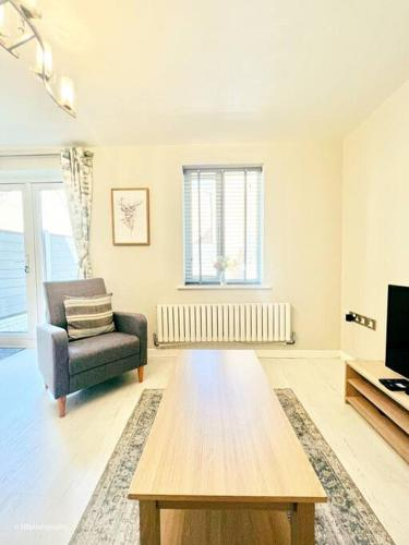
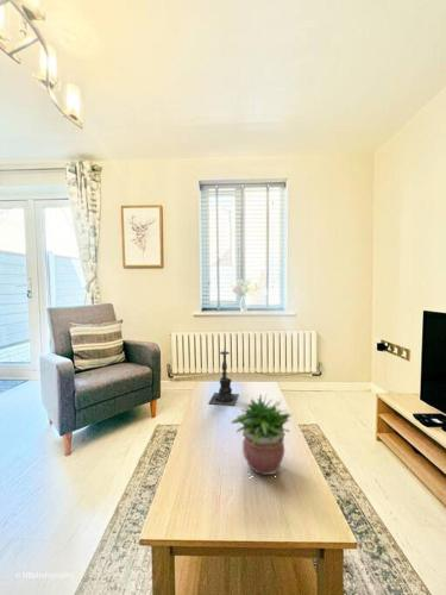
+ candle holder (224, 371)
+ potted plant (264, 432)
